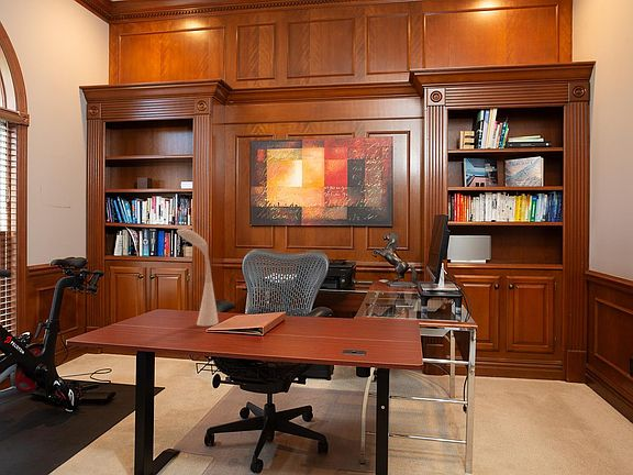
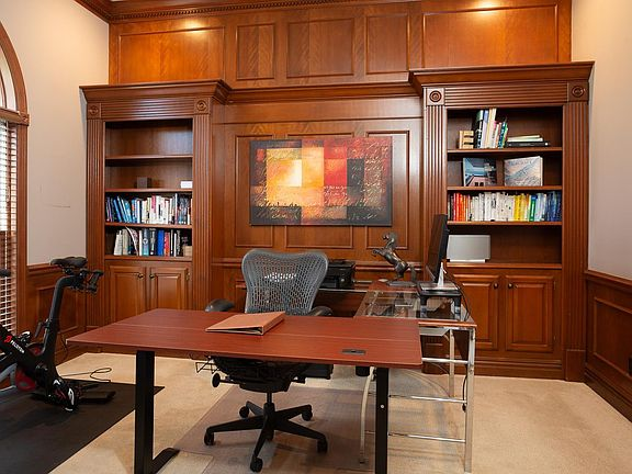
- desk lamp (206, 279)
